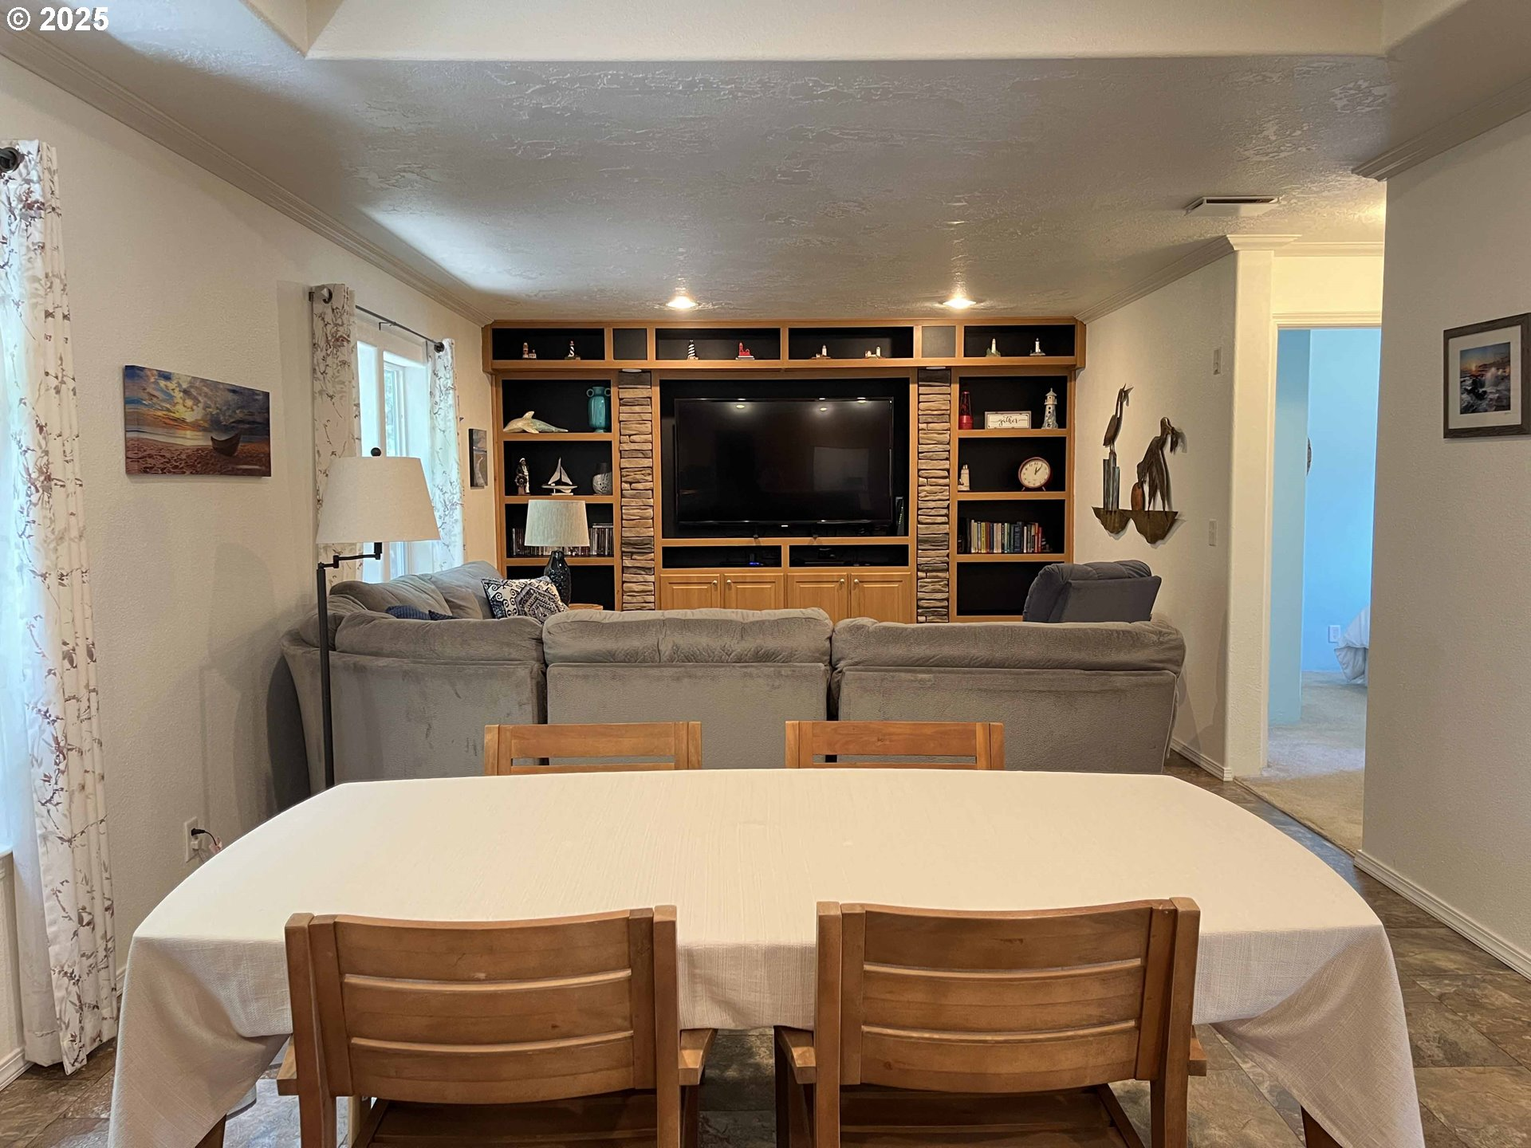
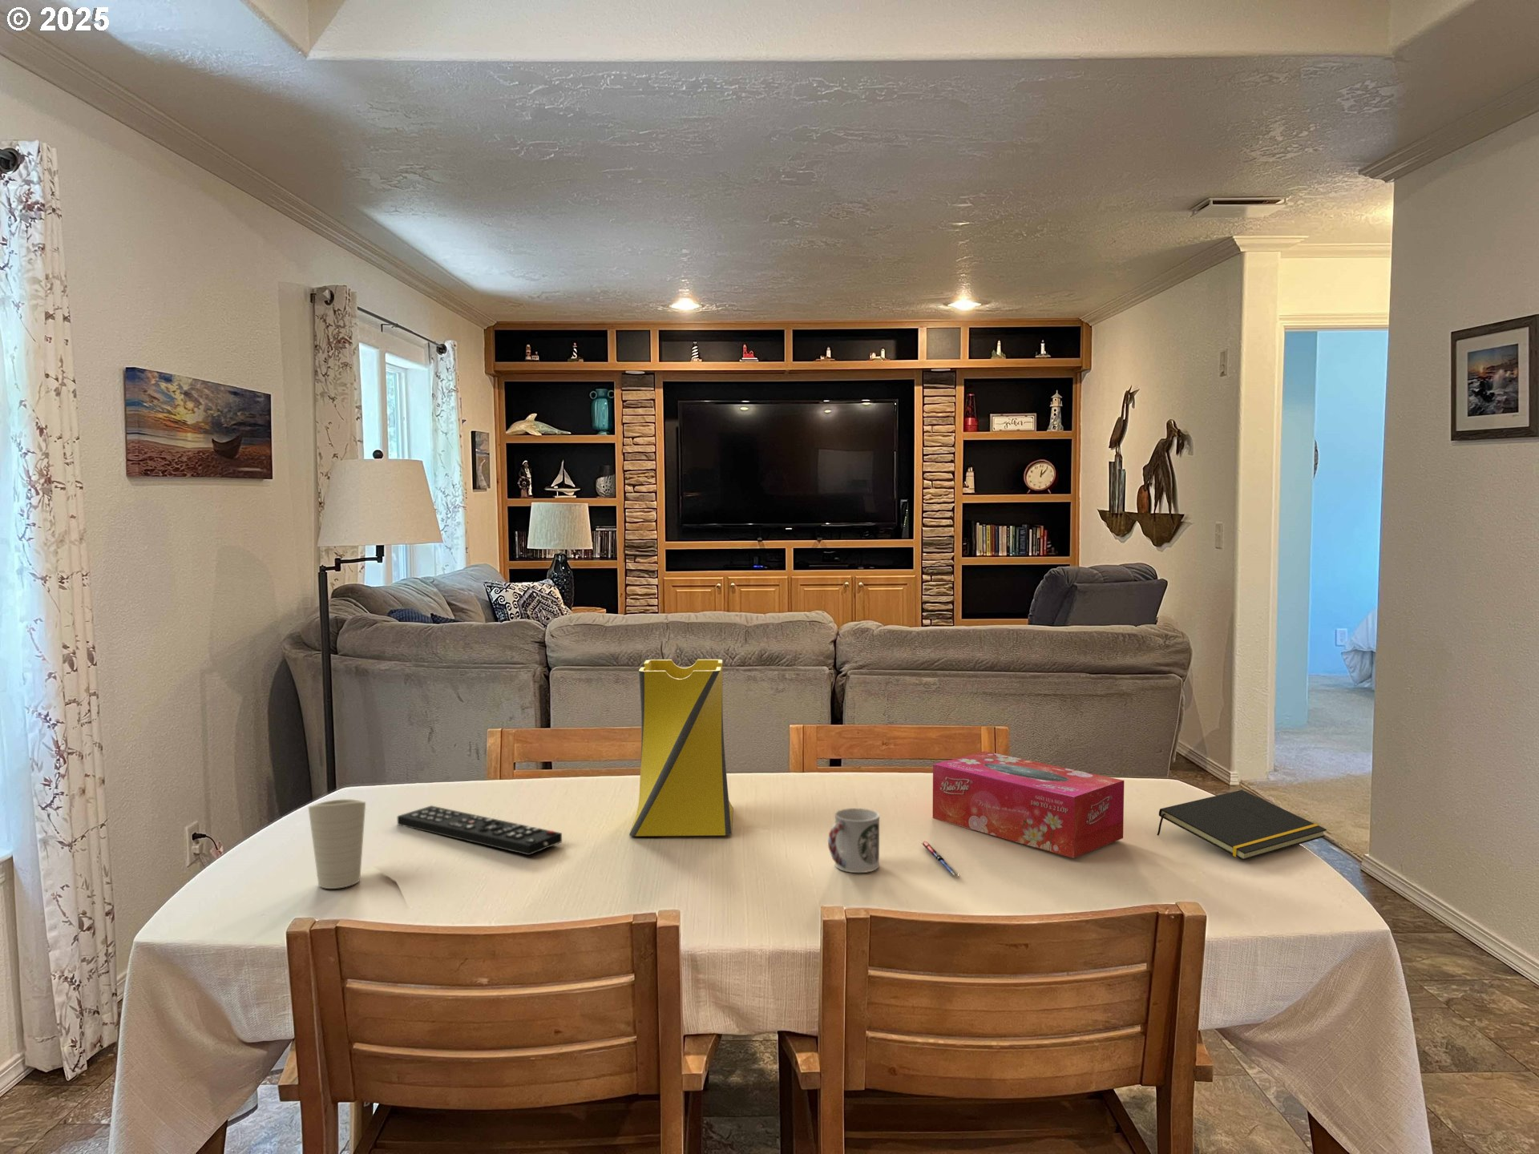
+ tissue box (1024, 800)
+ cup (337, 840)
+ vase (682, 743)
+ remote control (477, 827)
+ cup (851, 841)
+ pen (939, 857)
+ notepad (1242, 822)
